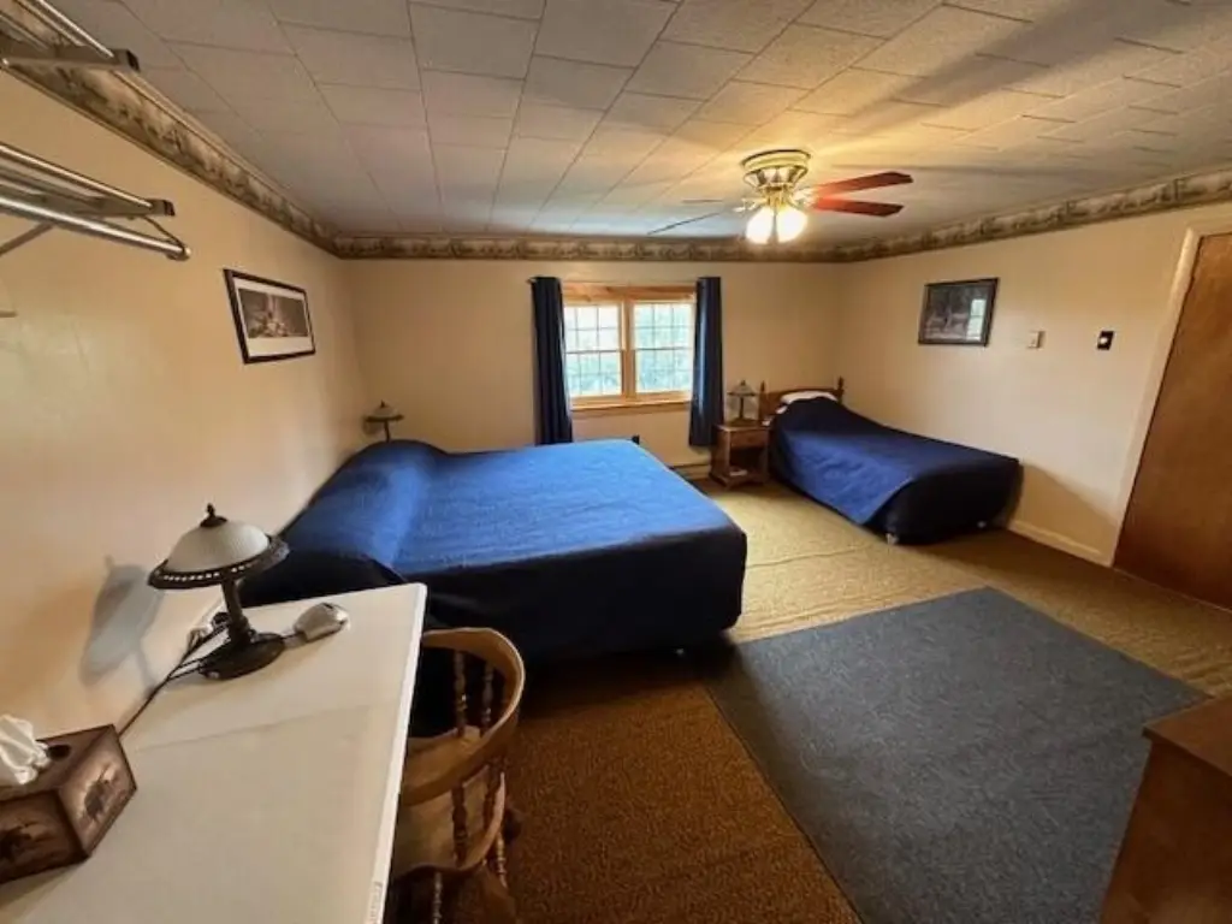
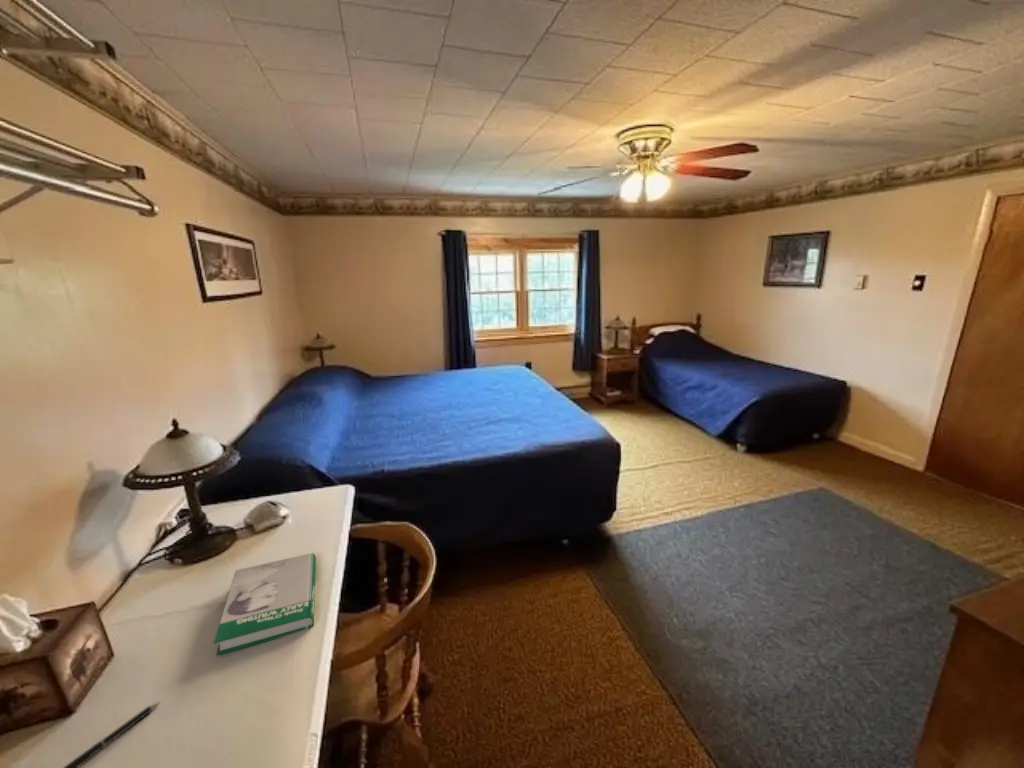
+ pen (113, 735)
+ book (272, 597)
